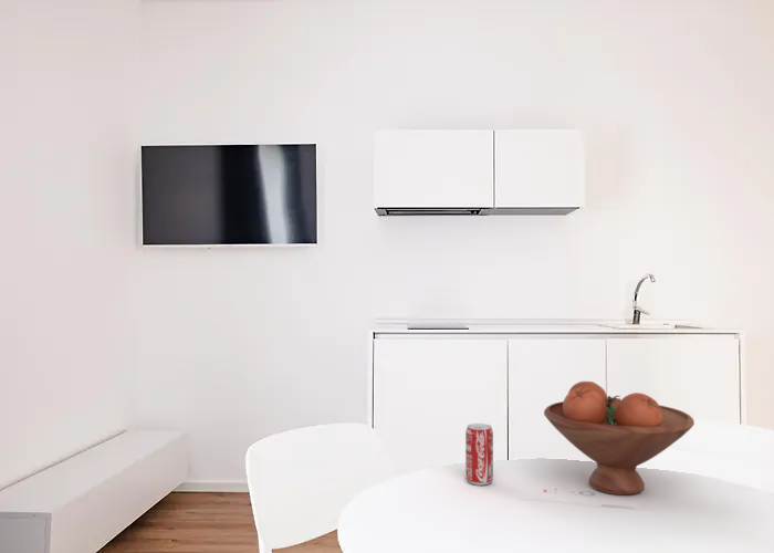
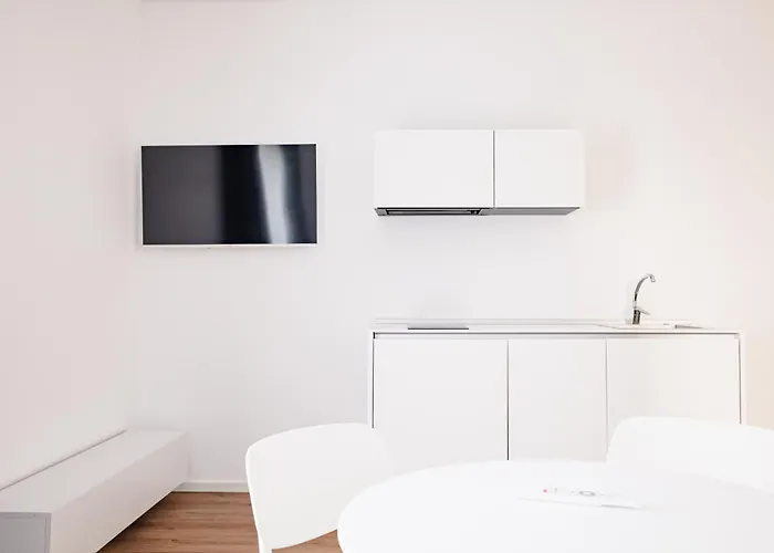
- beverage can (479, 453)
- fruit bowl (616, 435)
